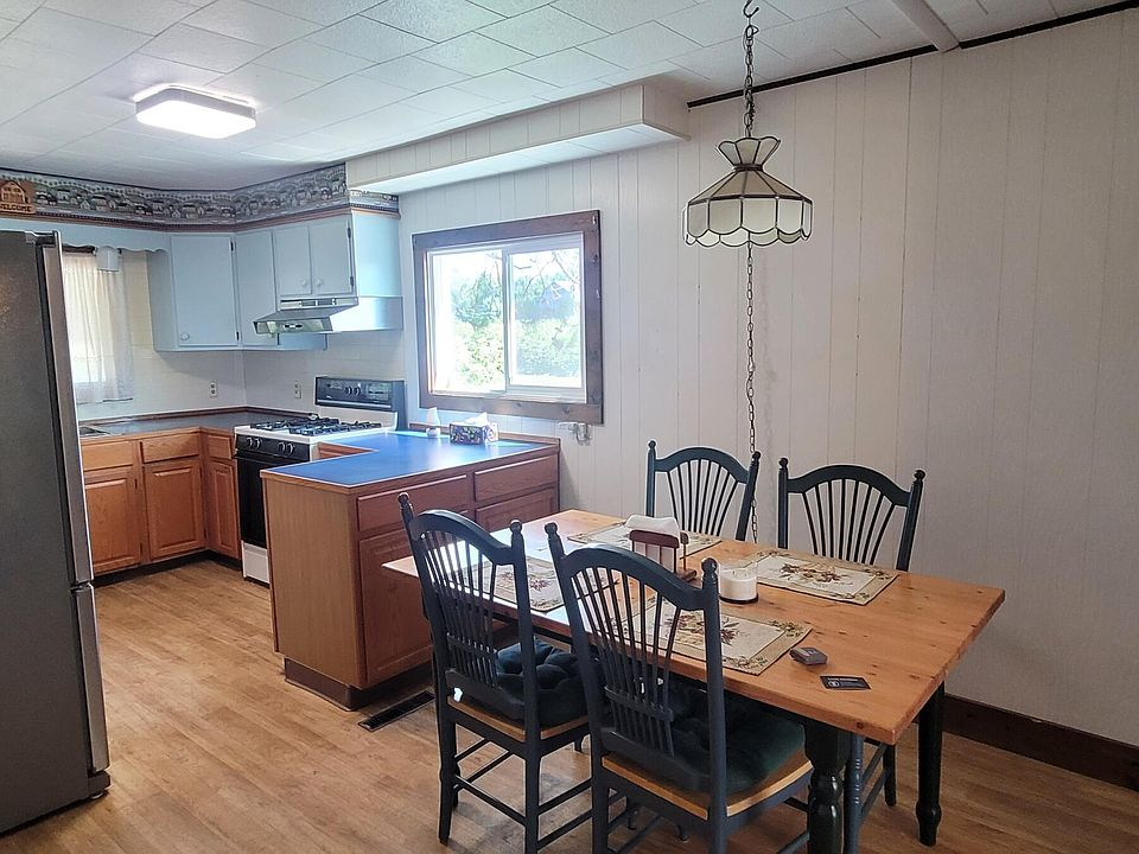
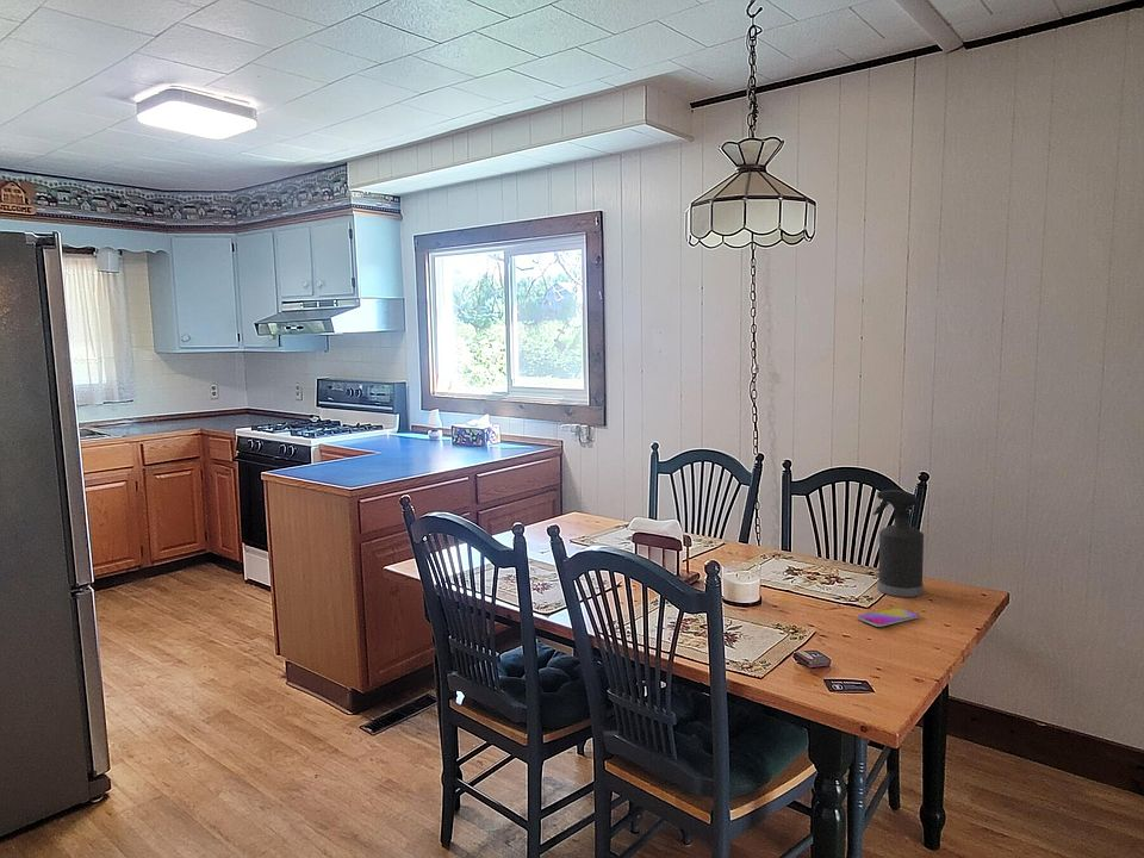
+ smartphone (888, 616)
+ spray bottle (900, 540)
